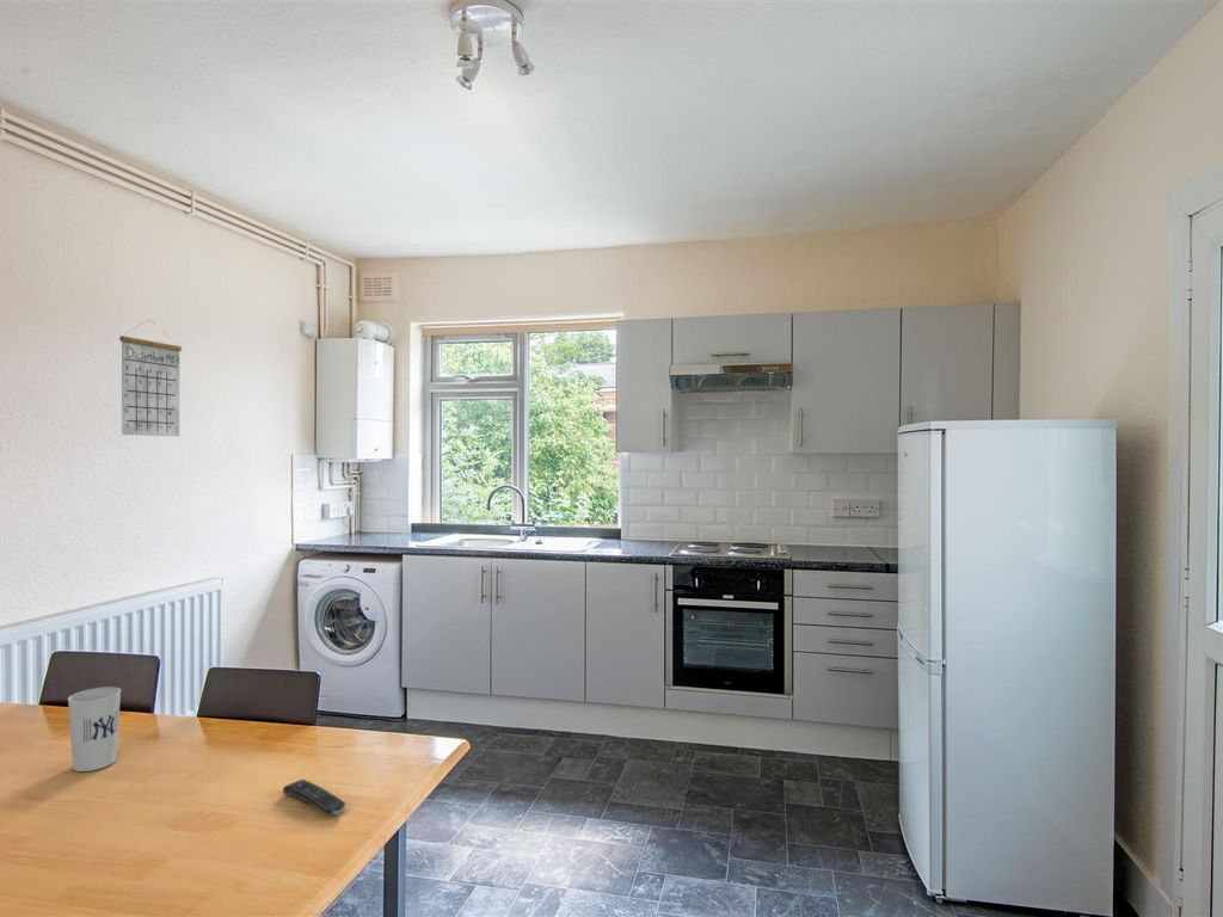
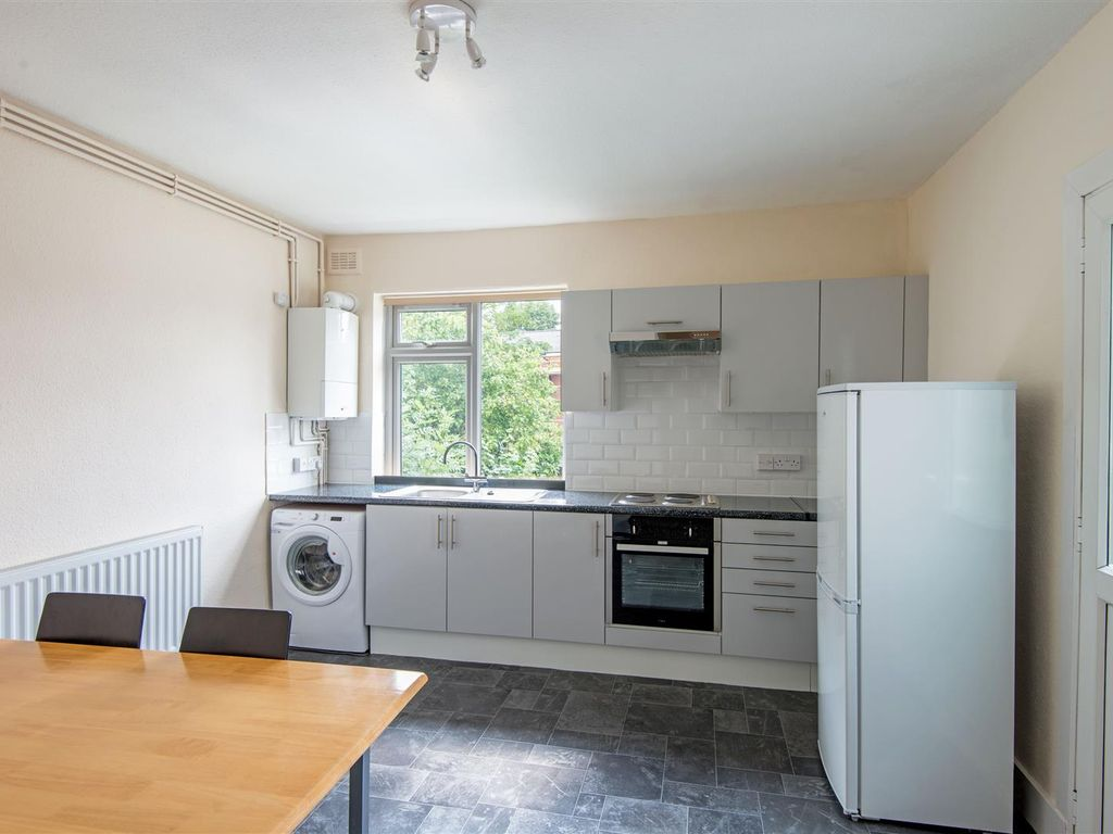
- cup (94, 728)
- calendar (152, 377)
- remote control (315, 796)
